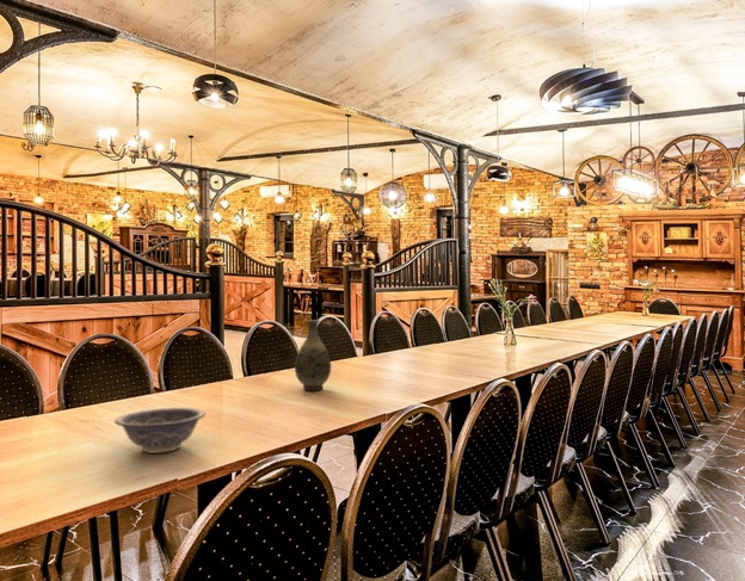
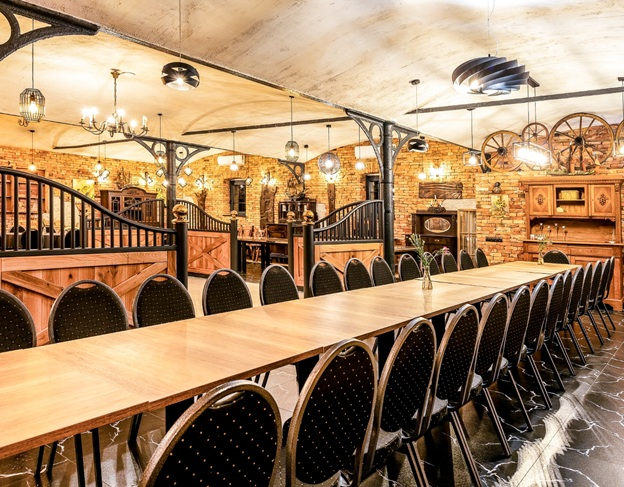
- decorative bowl (161, 432)
- vase (313, 354)
